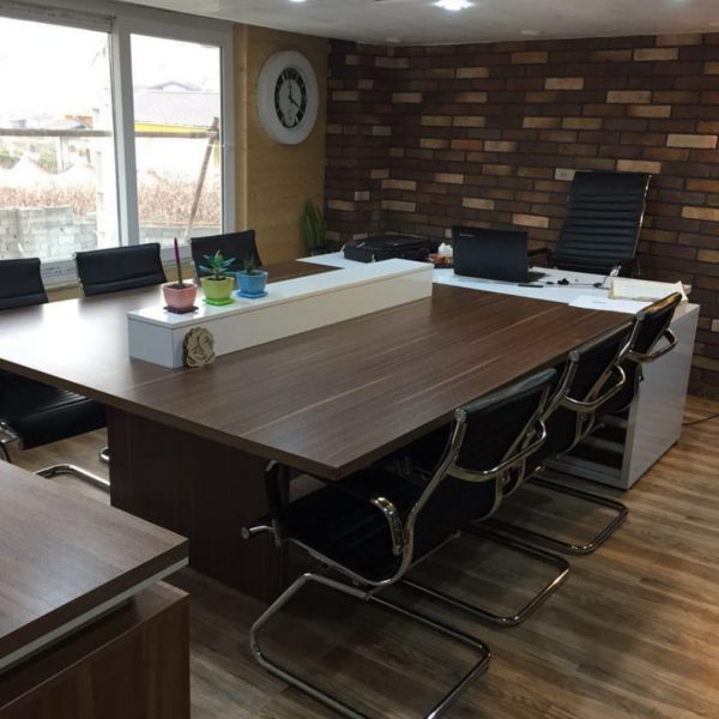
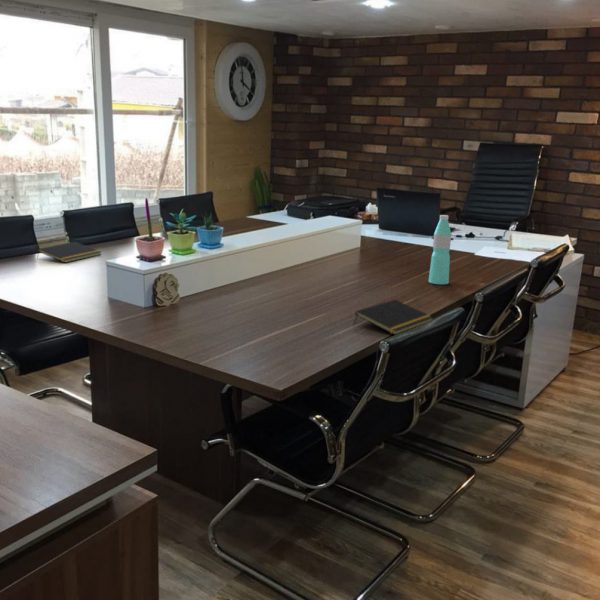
+ notepad (395, 316)
+ water bottle (441, 249)
+ notepad (70, 251)
